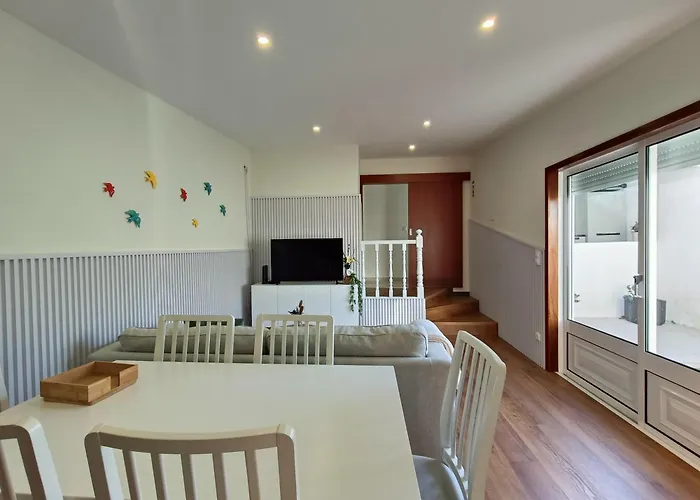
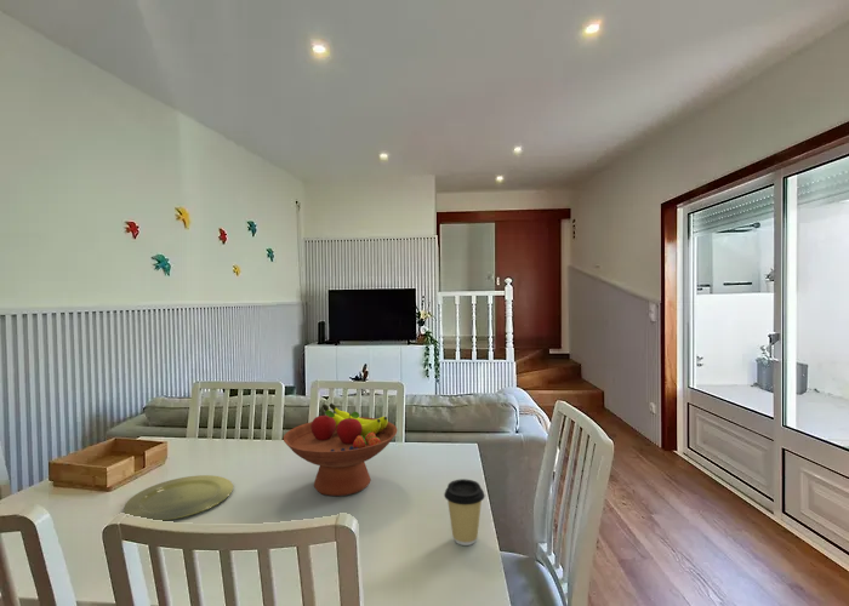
+ coffee cup (465, 513)
+ fruit bowl (341, 447)
+ plate (181, 496)
